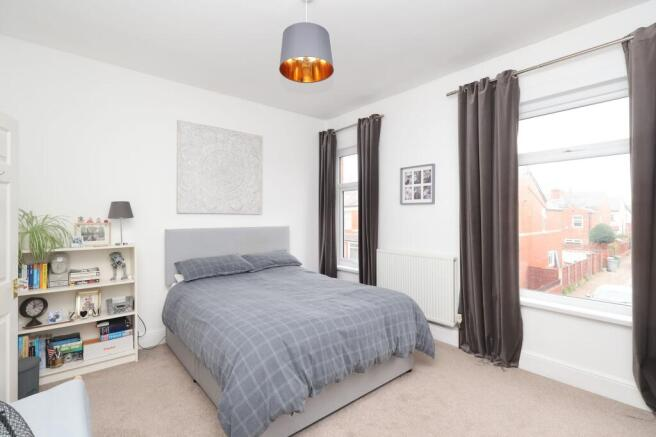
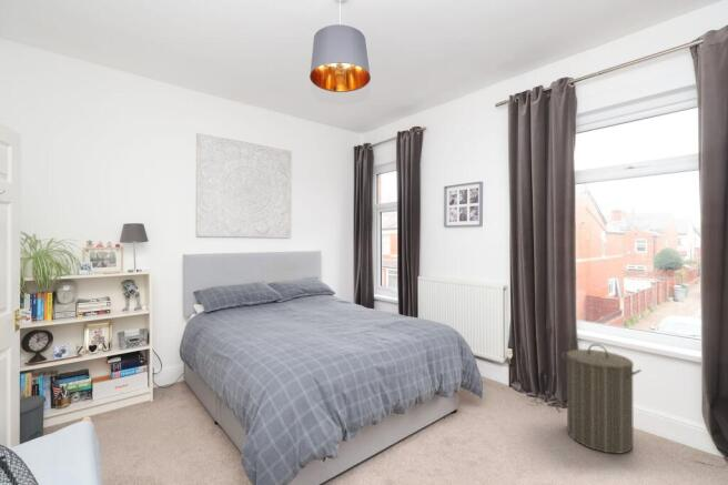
+ laundry hamper (598, 391)
